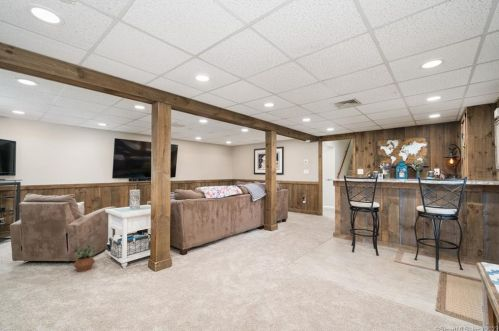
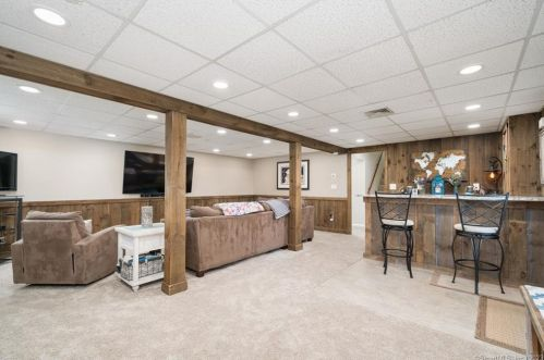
- potted plant (85, 257)
